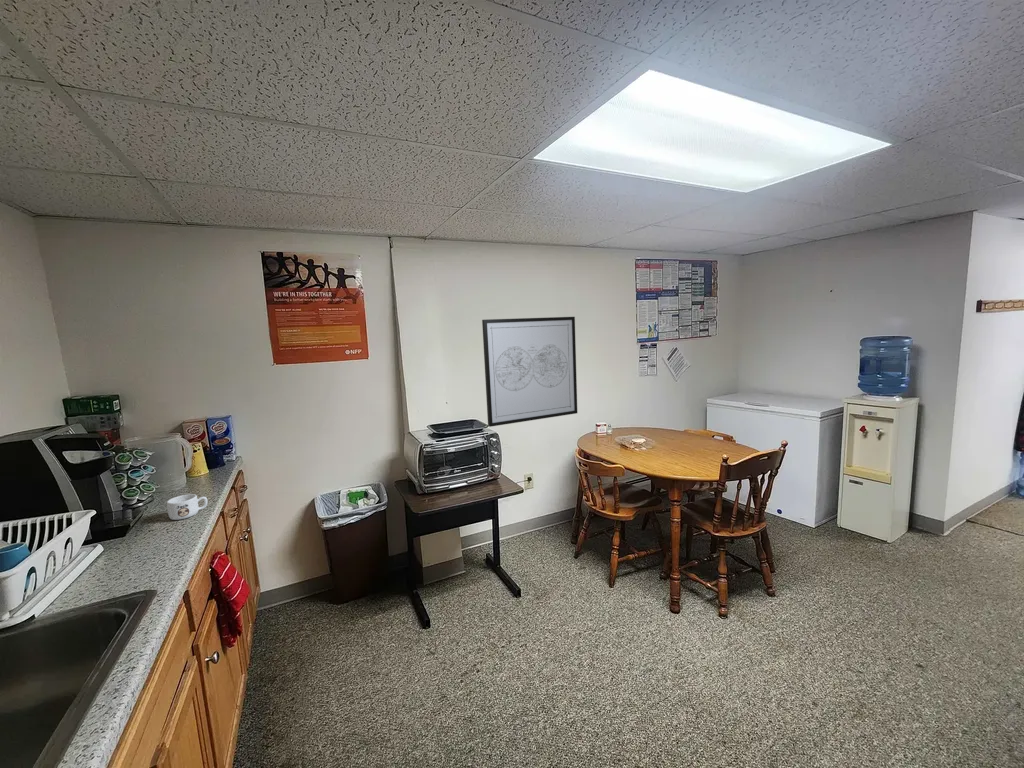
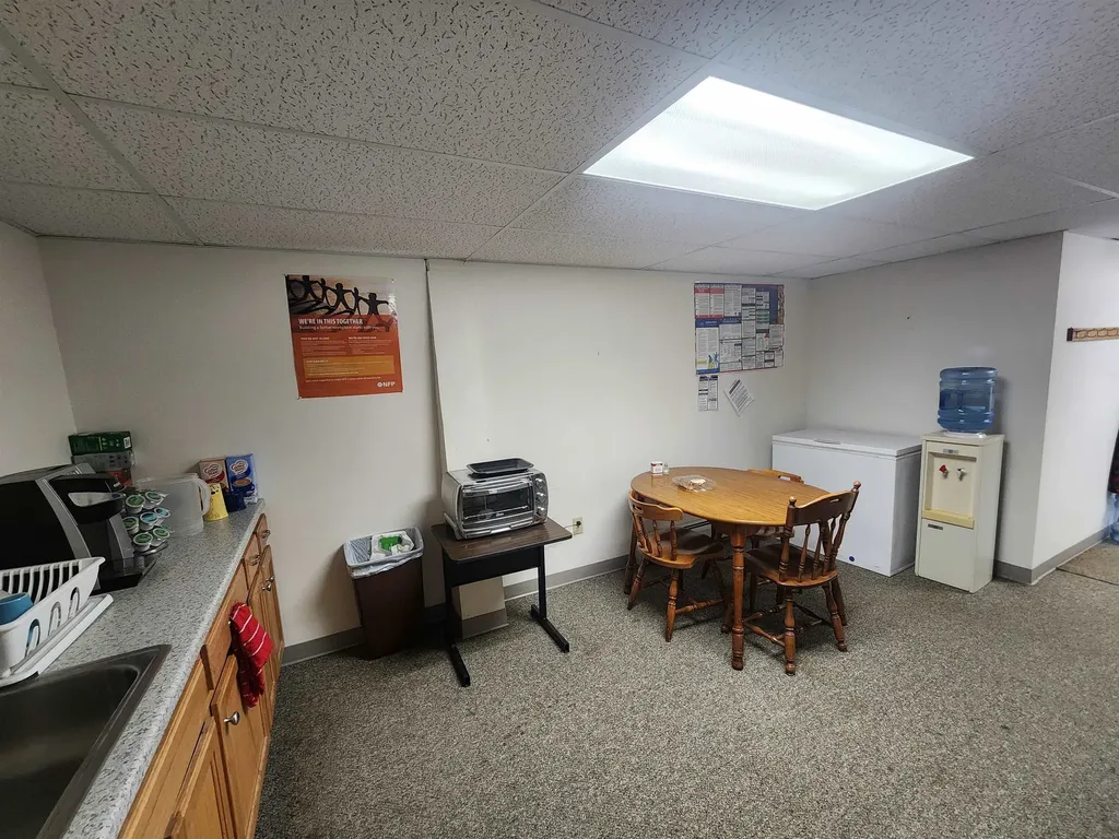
- wall art (532, 369)
- mug (188, 505)
